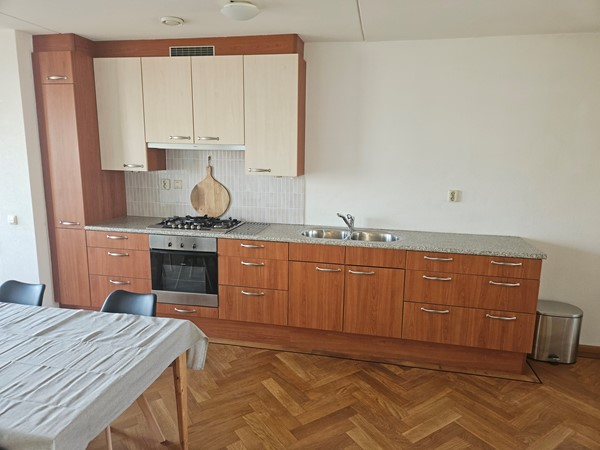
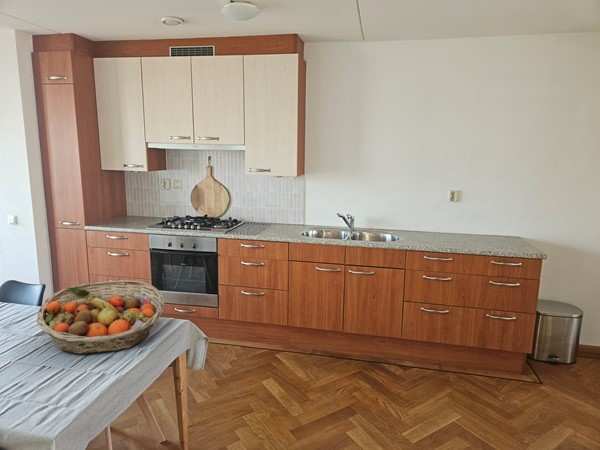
+ fruit basket (104, 315)
